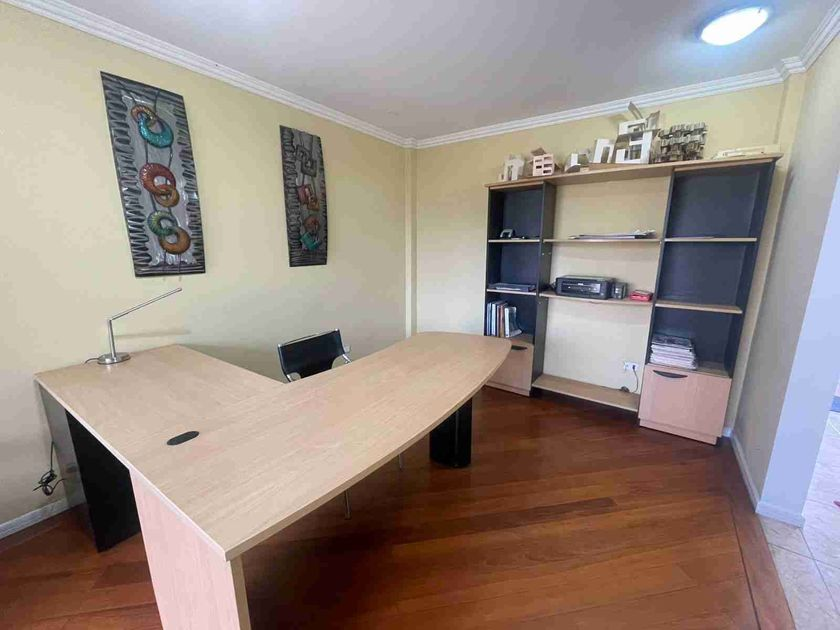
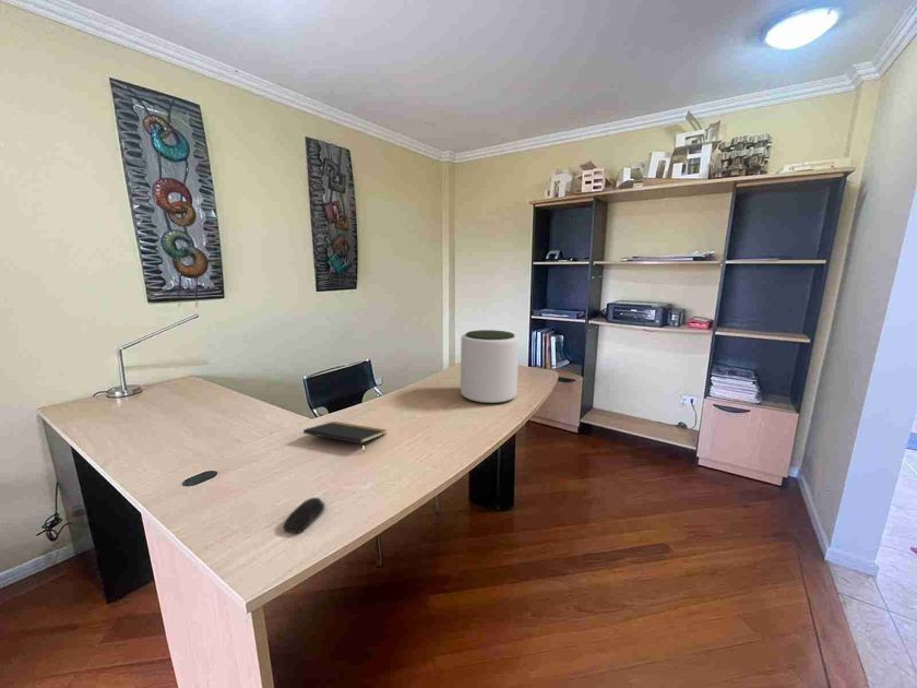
+ notepad (346, 431)
+ plant pot (489, 365)
+ computer mouse (305, 512)
